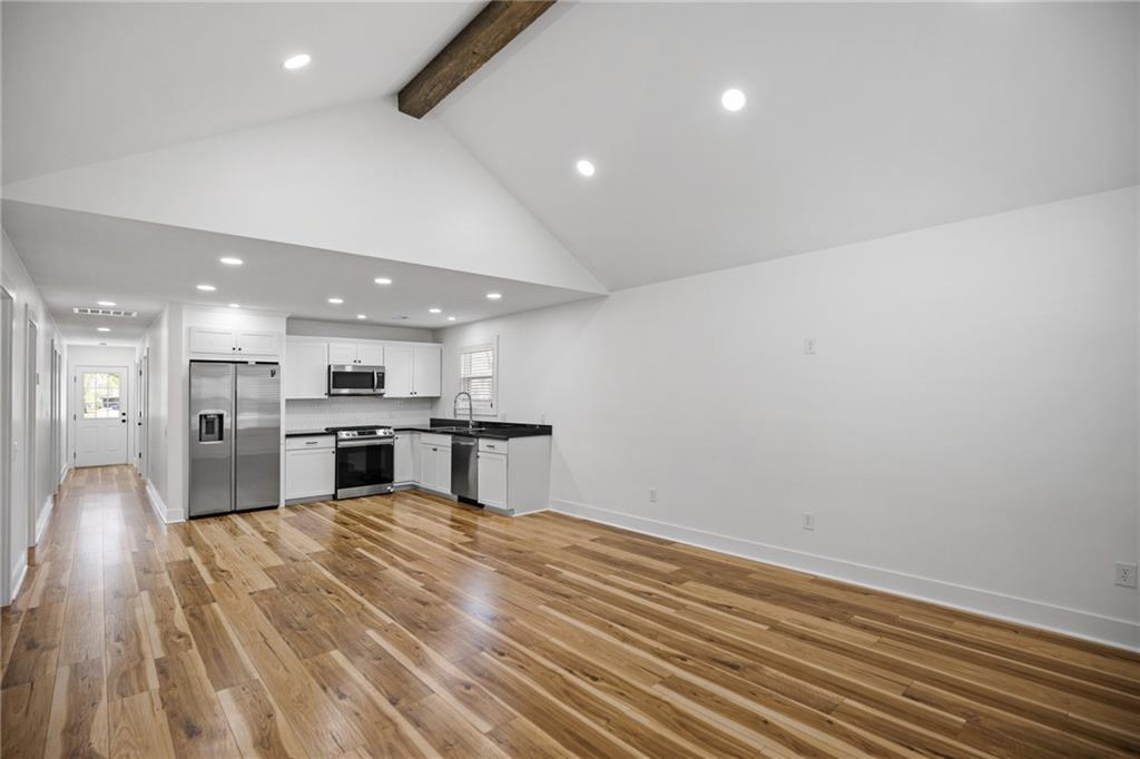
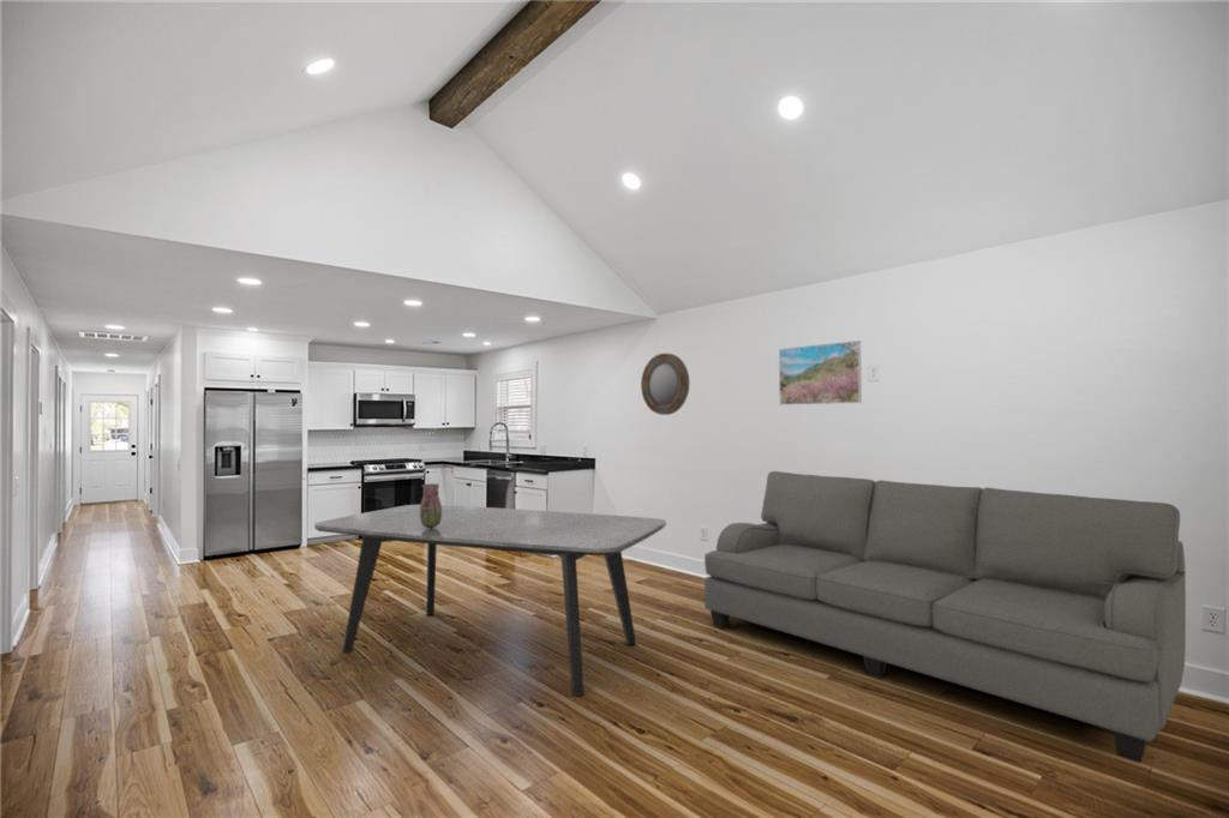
+ home mirror (664, 384)
+ dining table (496, 549)
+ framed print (817, 374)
+ vase (431, 505)
+ sofa (907, 570)
